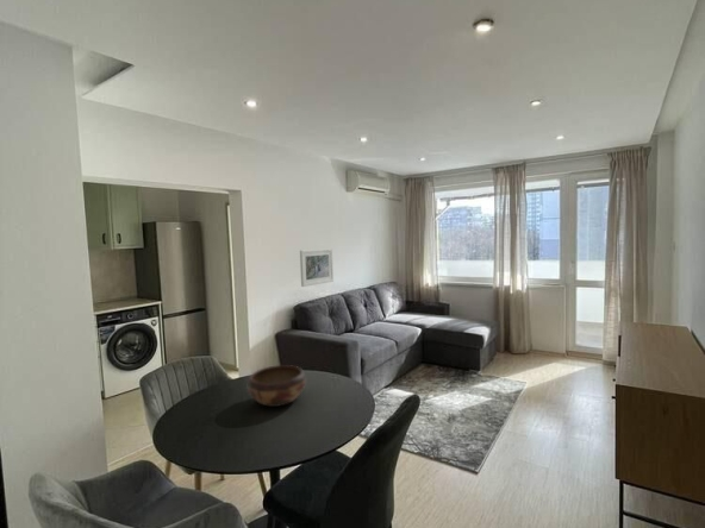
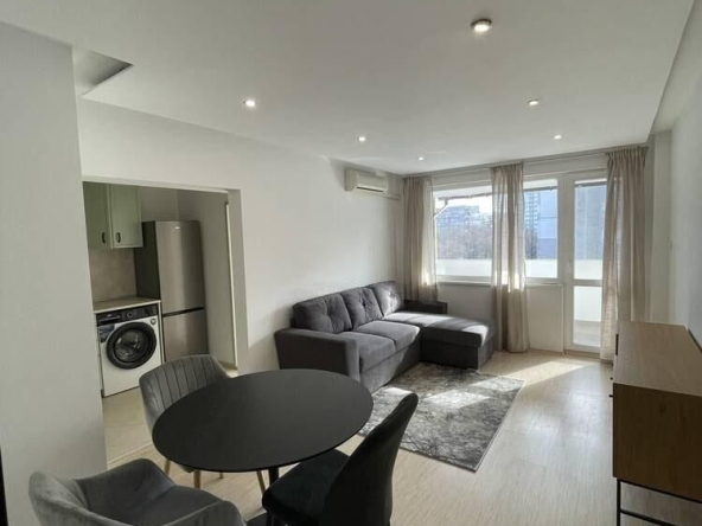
- decorative bowl (276, 386)
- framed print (317, 266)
